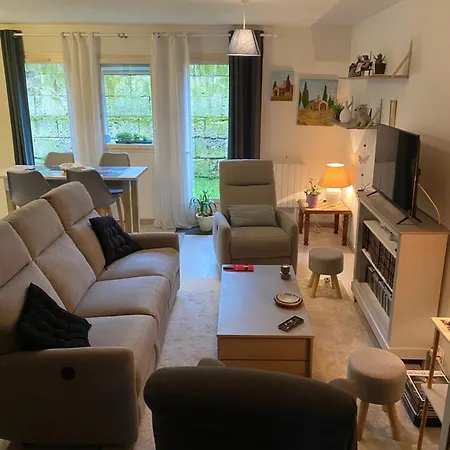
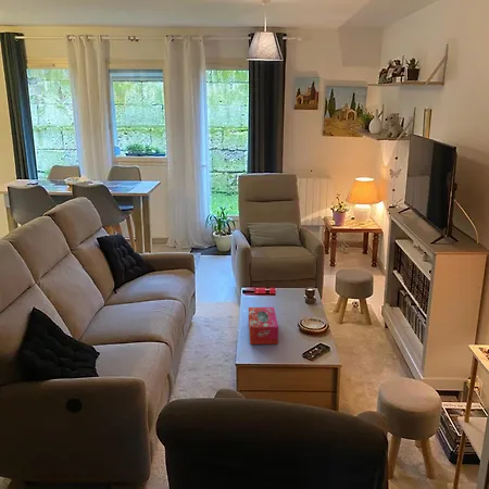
+ tissue box (262, 324)
